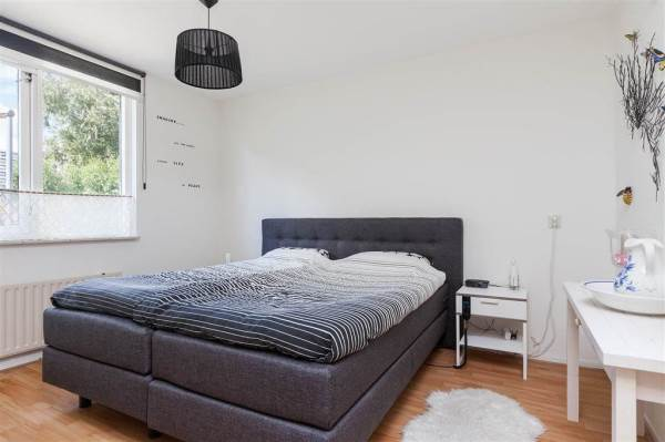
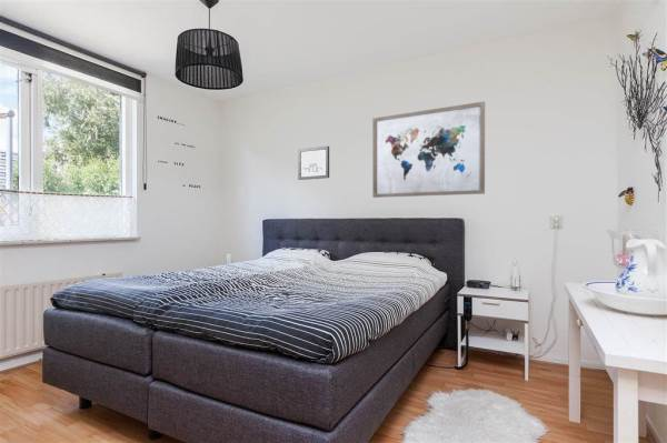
+ wall art (312, 163)
+ wall art (425, 153)
